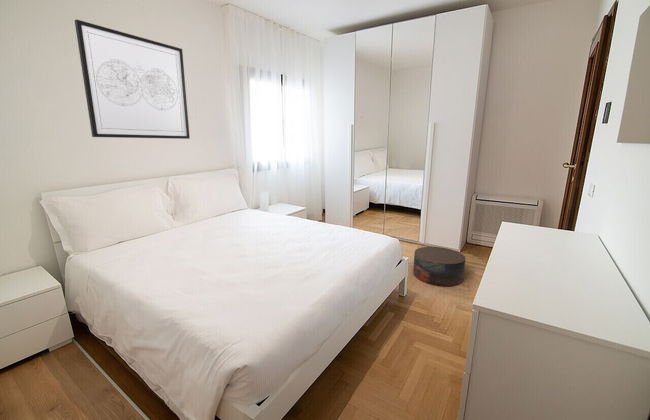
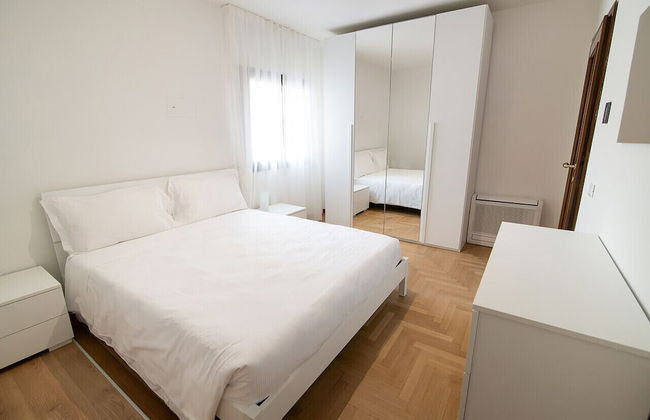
- wall art (141, 88)
- stool (438, 264)
